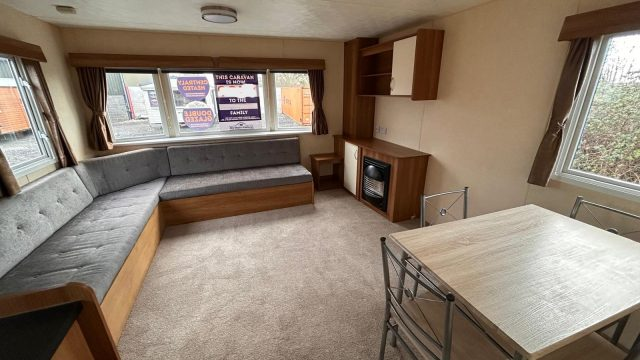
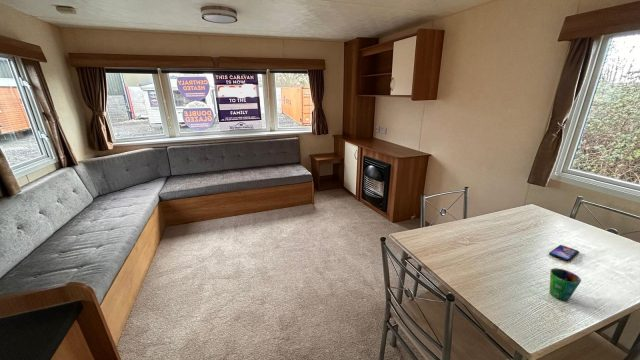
+ cup (562, 284)
+ smartphone (564, 252)
